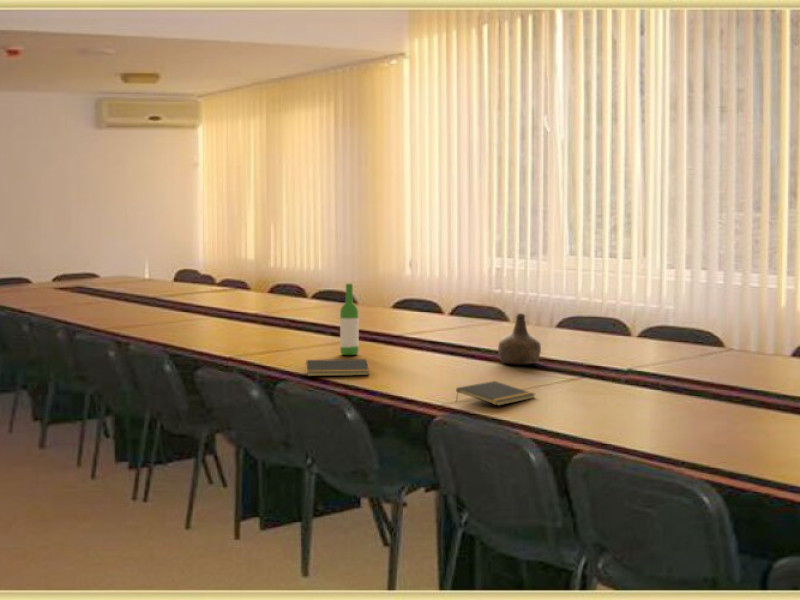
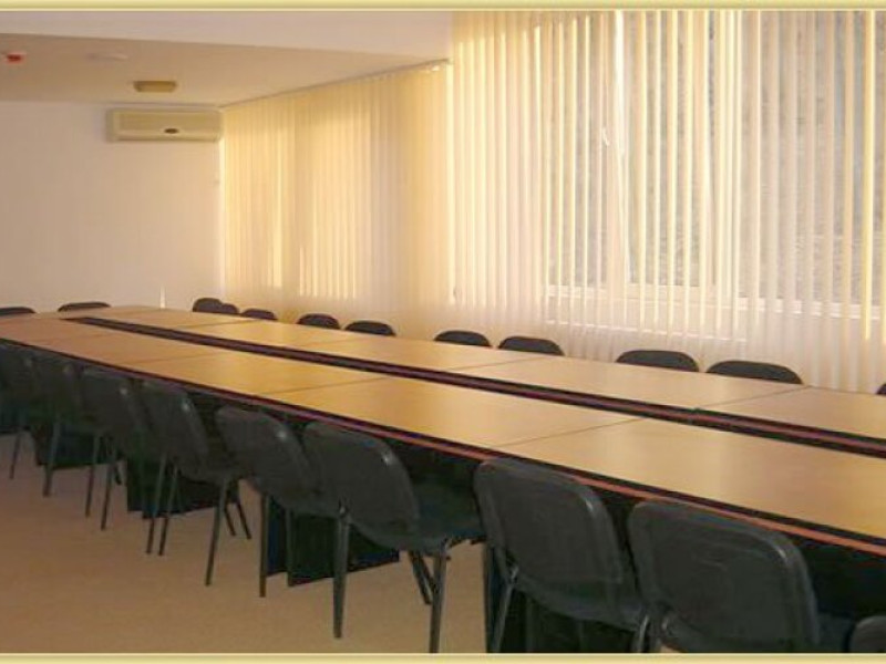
- notepad (496, 392)
- wine bottle (349, 319)
- bottle (519, 338)
- notepad (337, 367)
